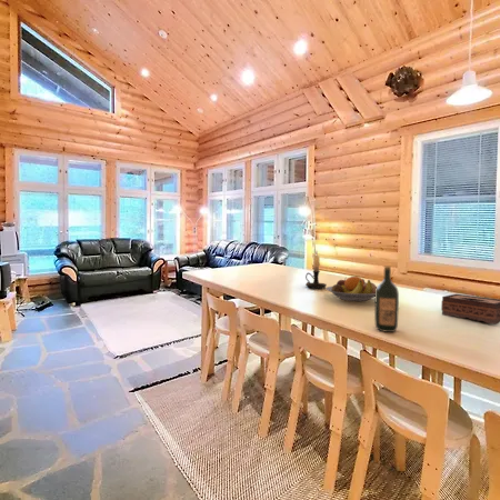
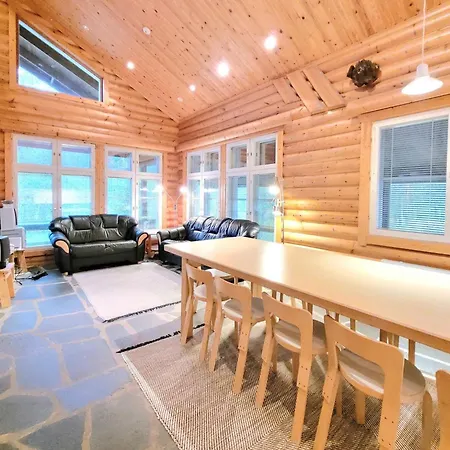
- wine bottle (387, 298)
- tissue box (473, 308)
- fruit bowl (353, 287)
- candle holder (313, 268)
